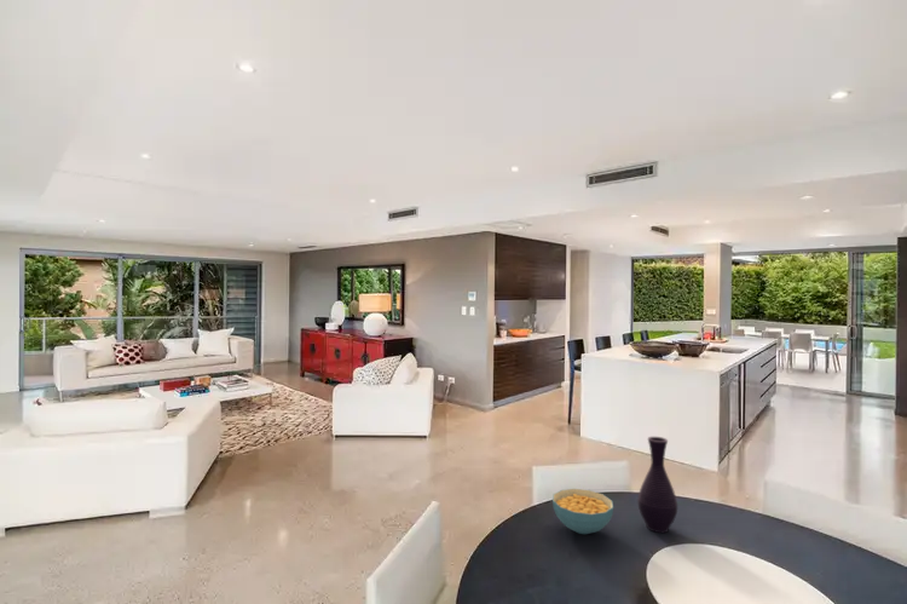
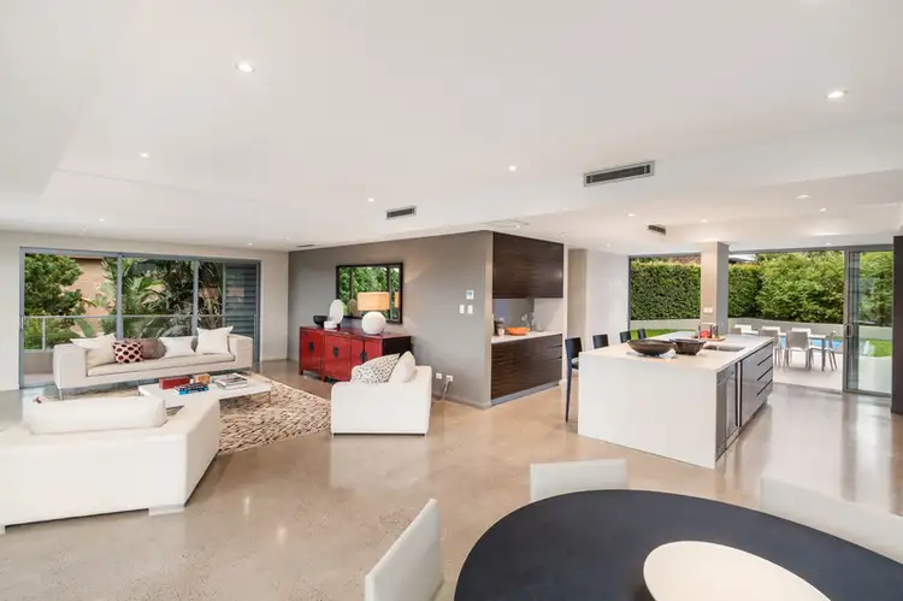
- cereal bowl (582, 514)
- vase (657, 483)
